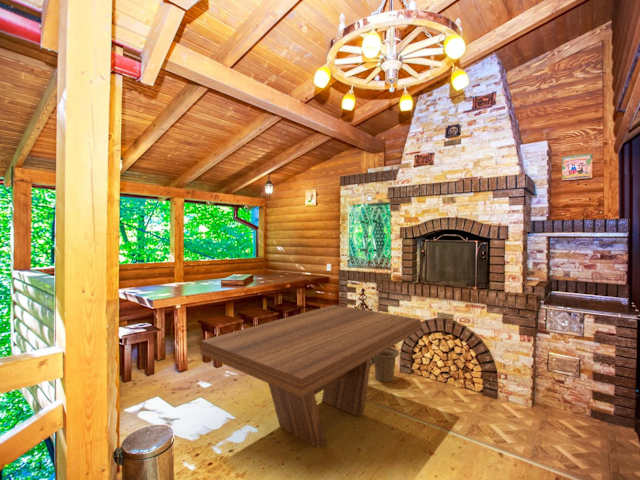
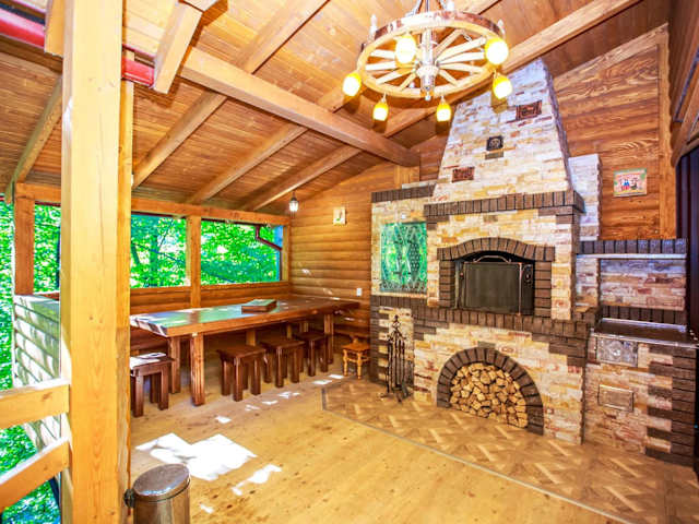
- basket (384, 364)
- dining table (323, 374)
